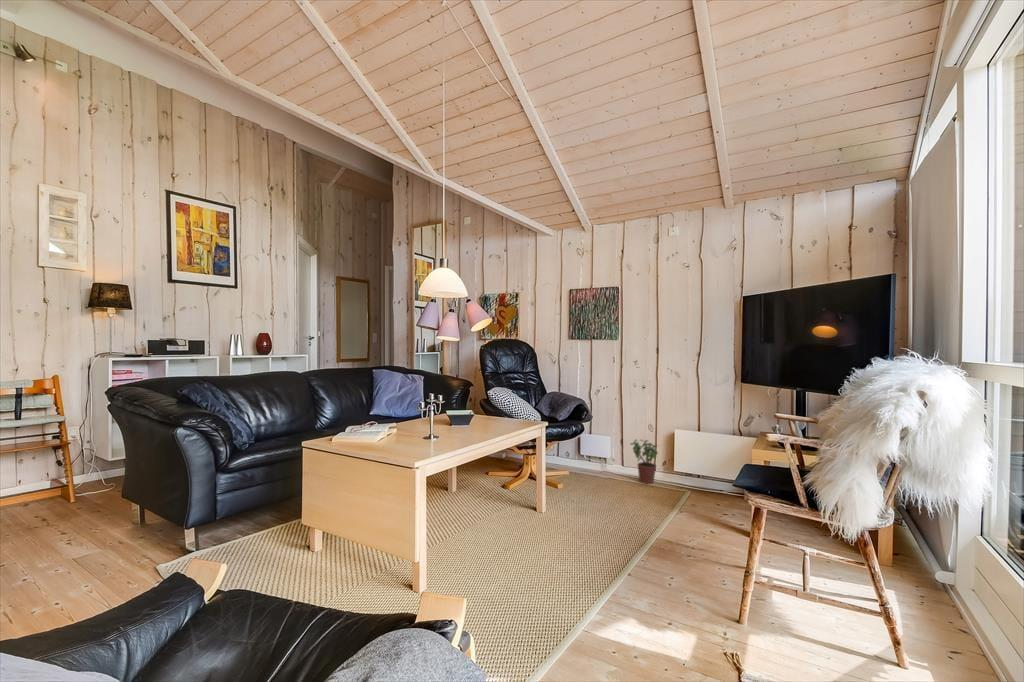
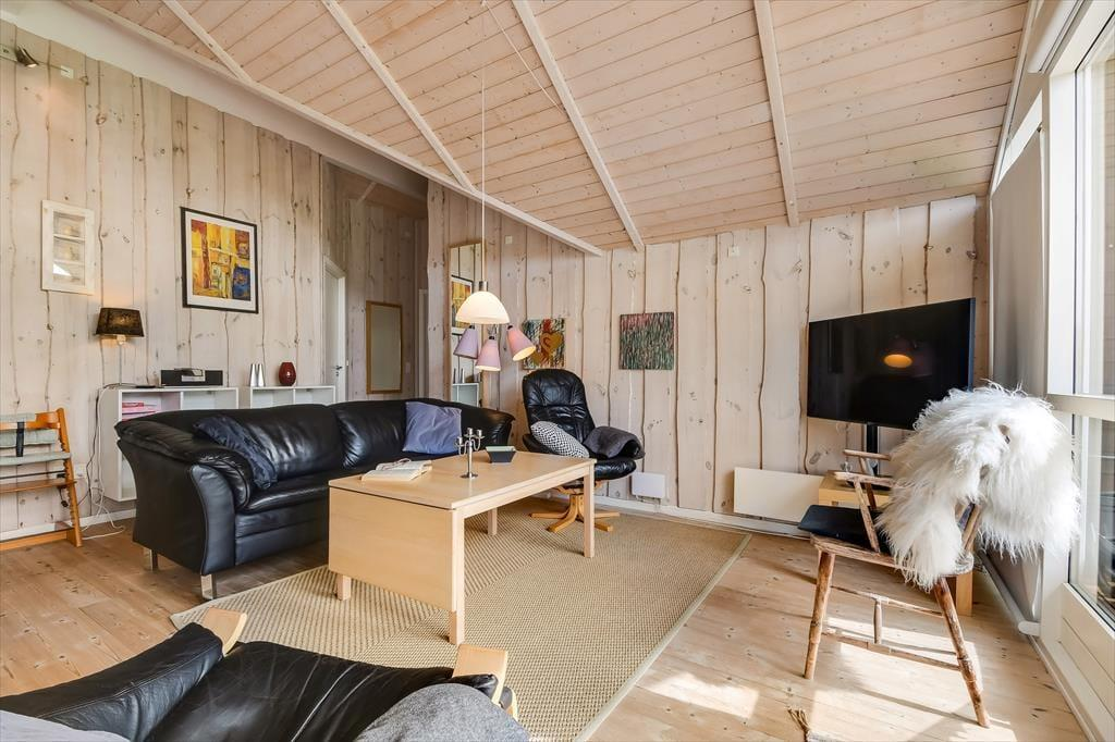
- potted plant (646, 460)
